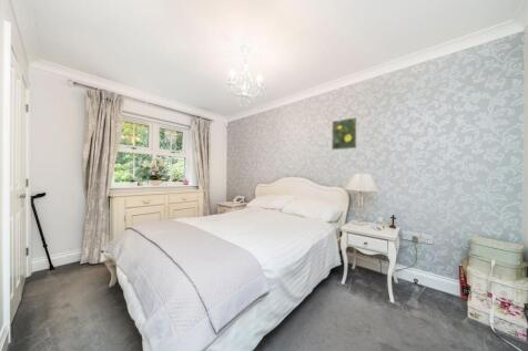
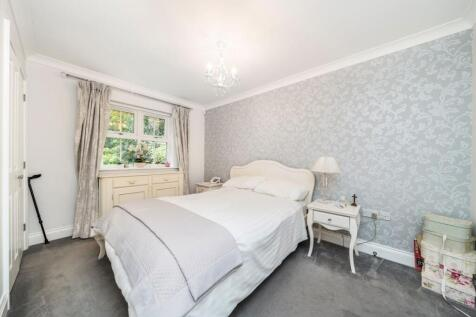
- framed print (344, 134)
